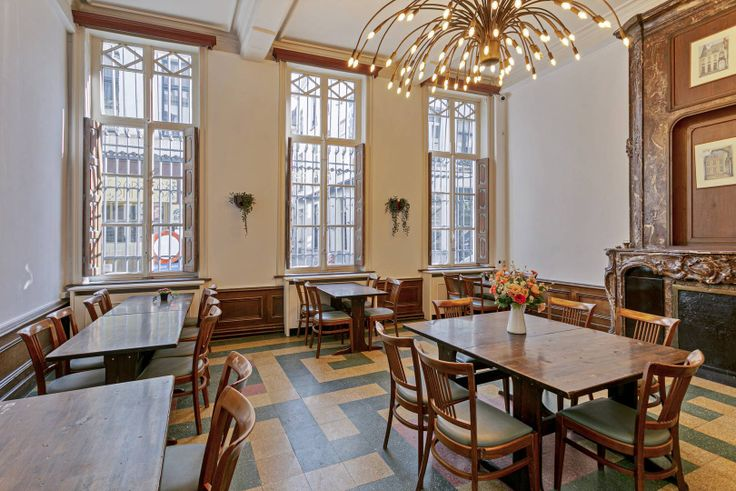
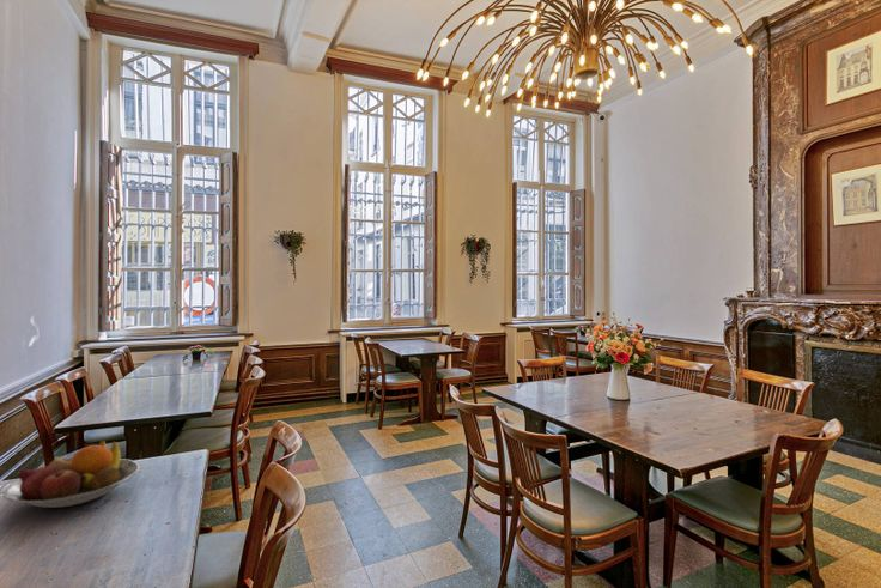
+ fruit bowl (75, 473)
